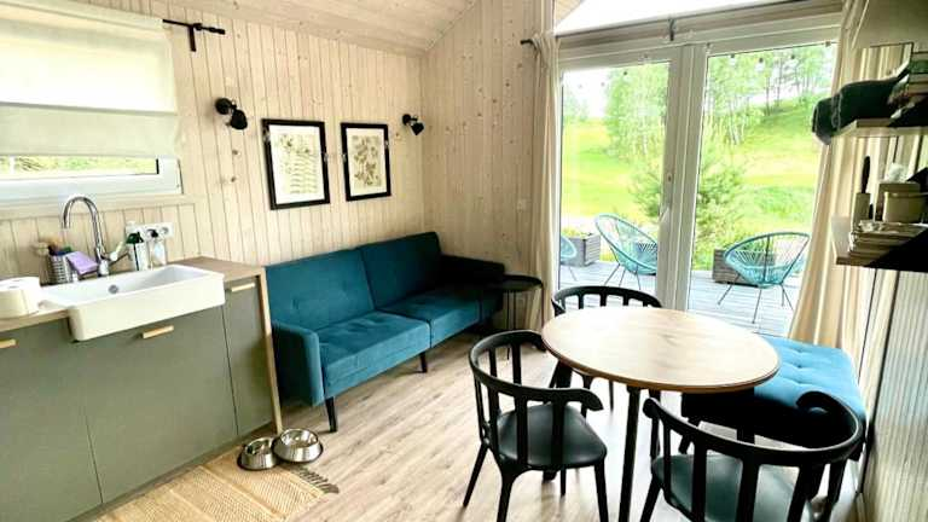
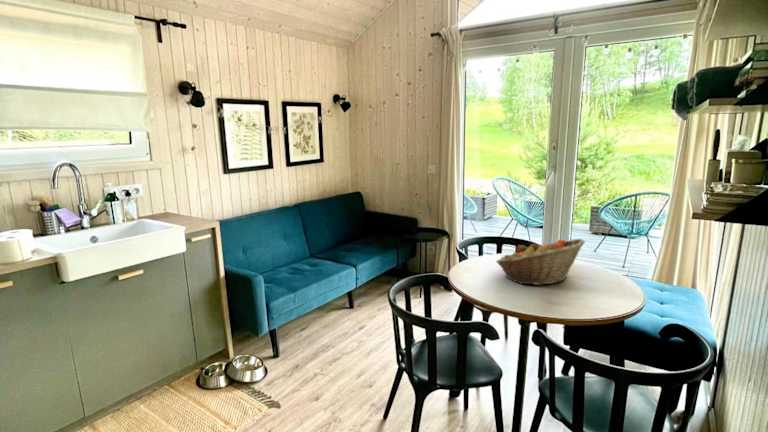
+ fruit basket (540, 257)
